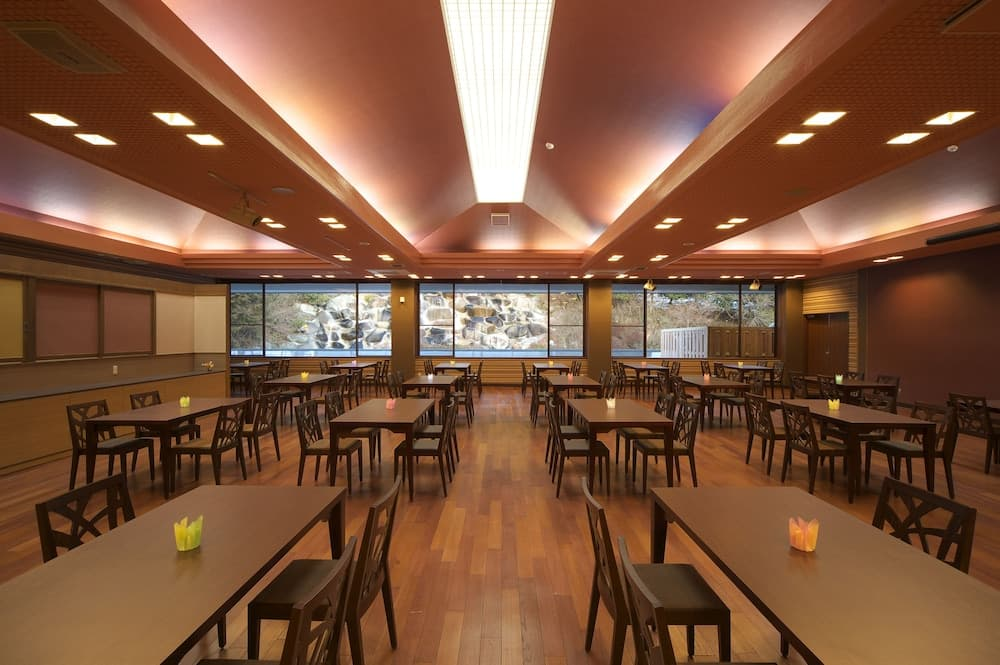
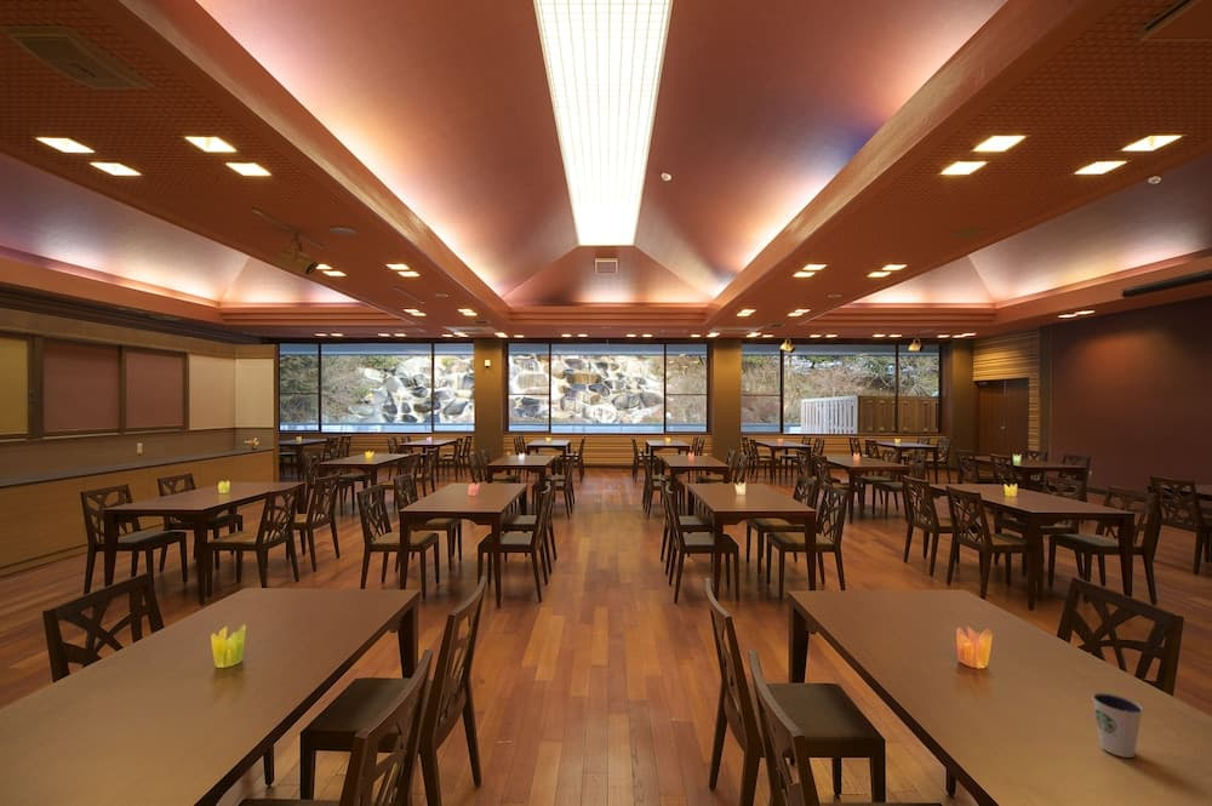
+ dixie cup (1116, 726)
